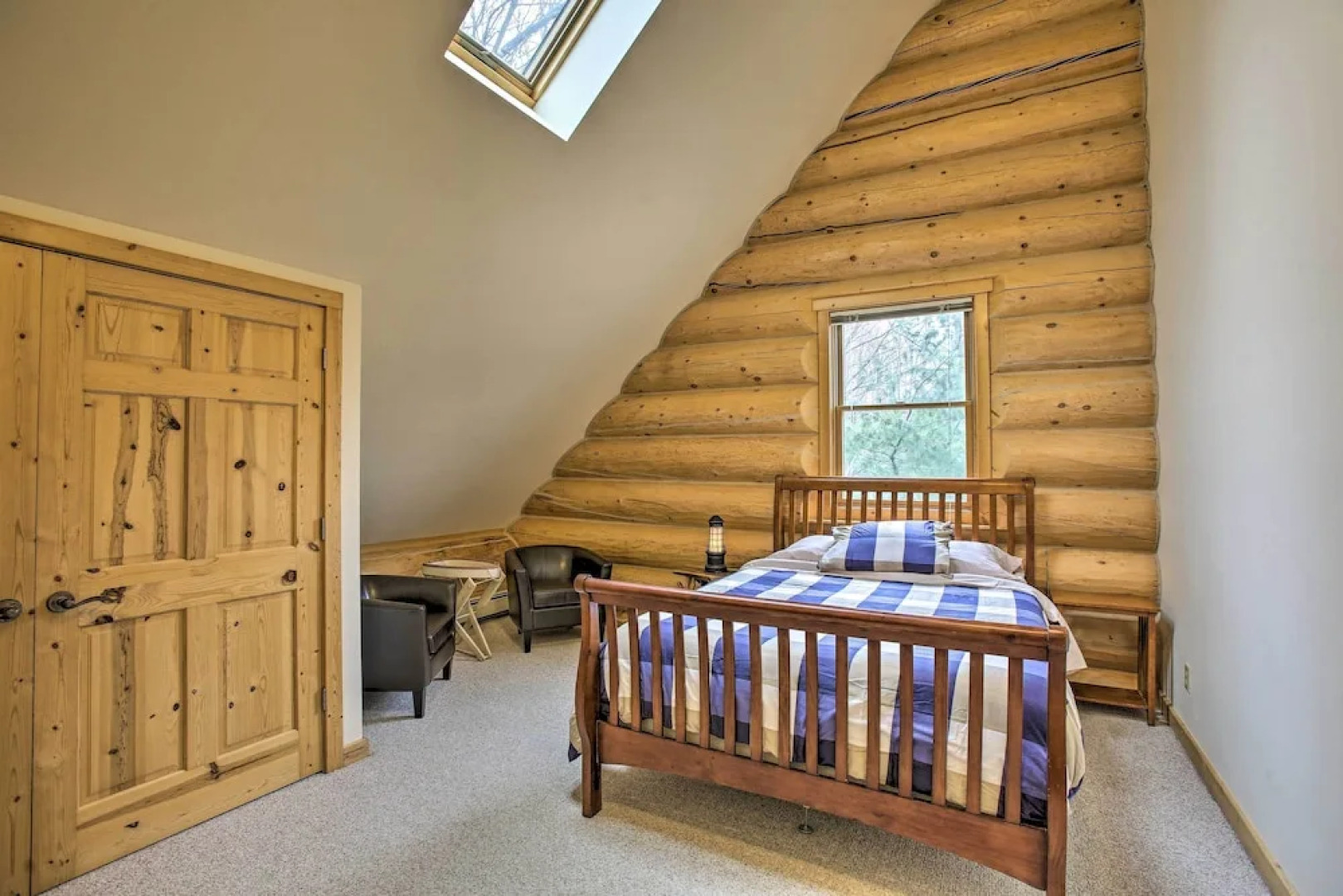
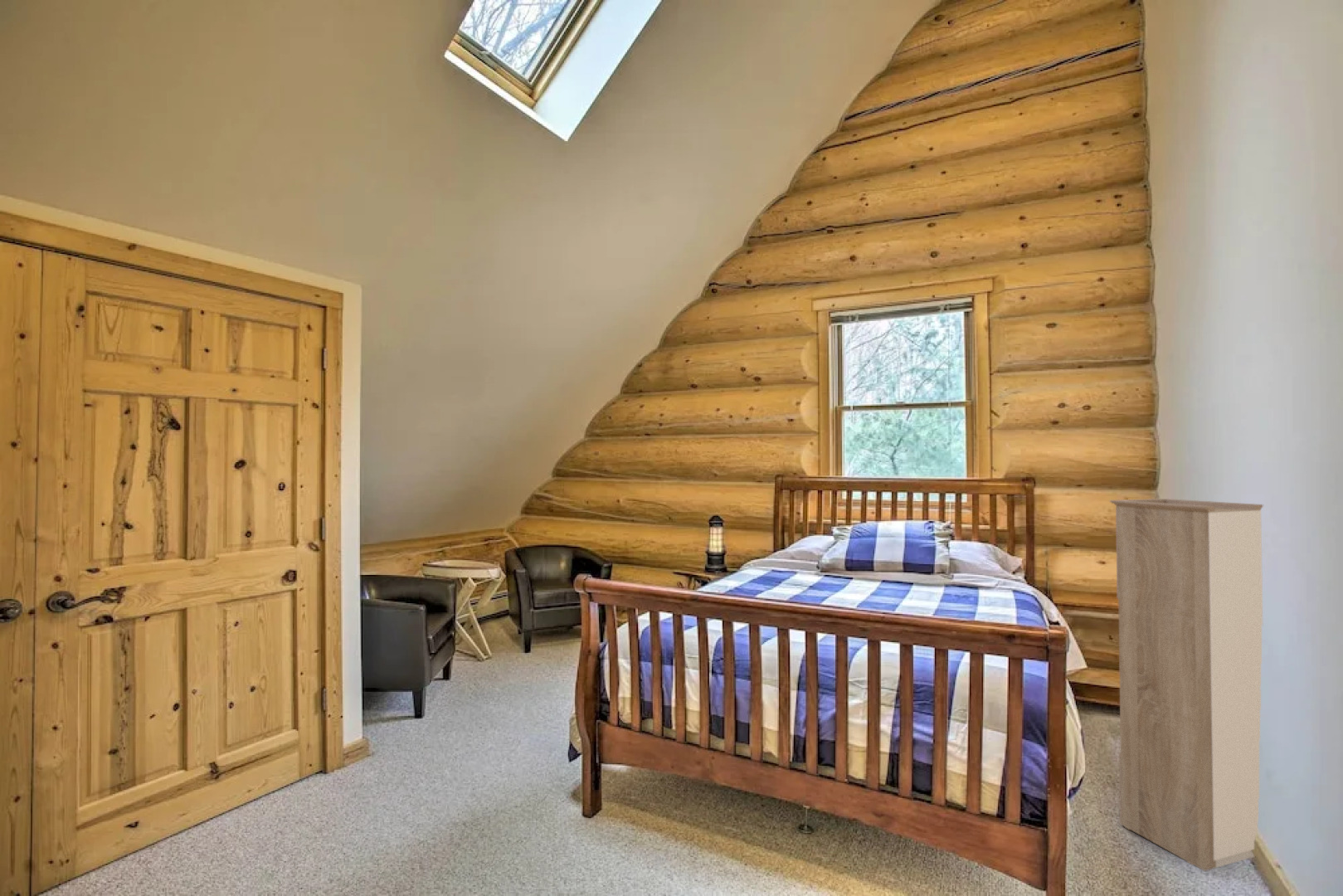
+ storage cabinet (1185, 671)
